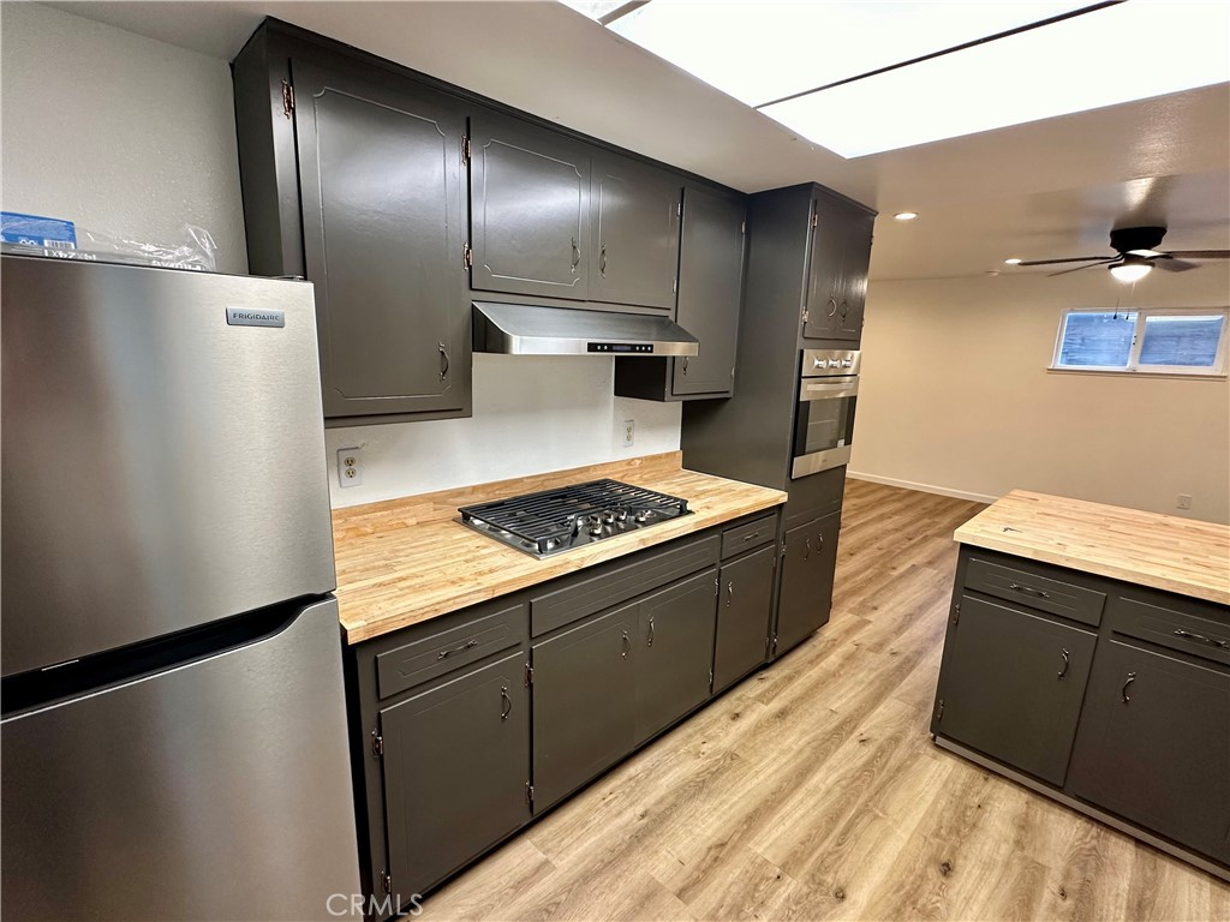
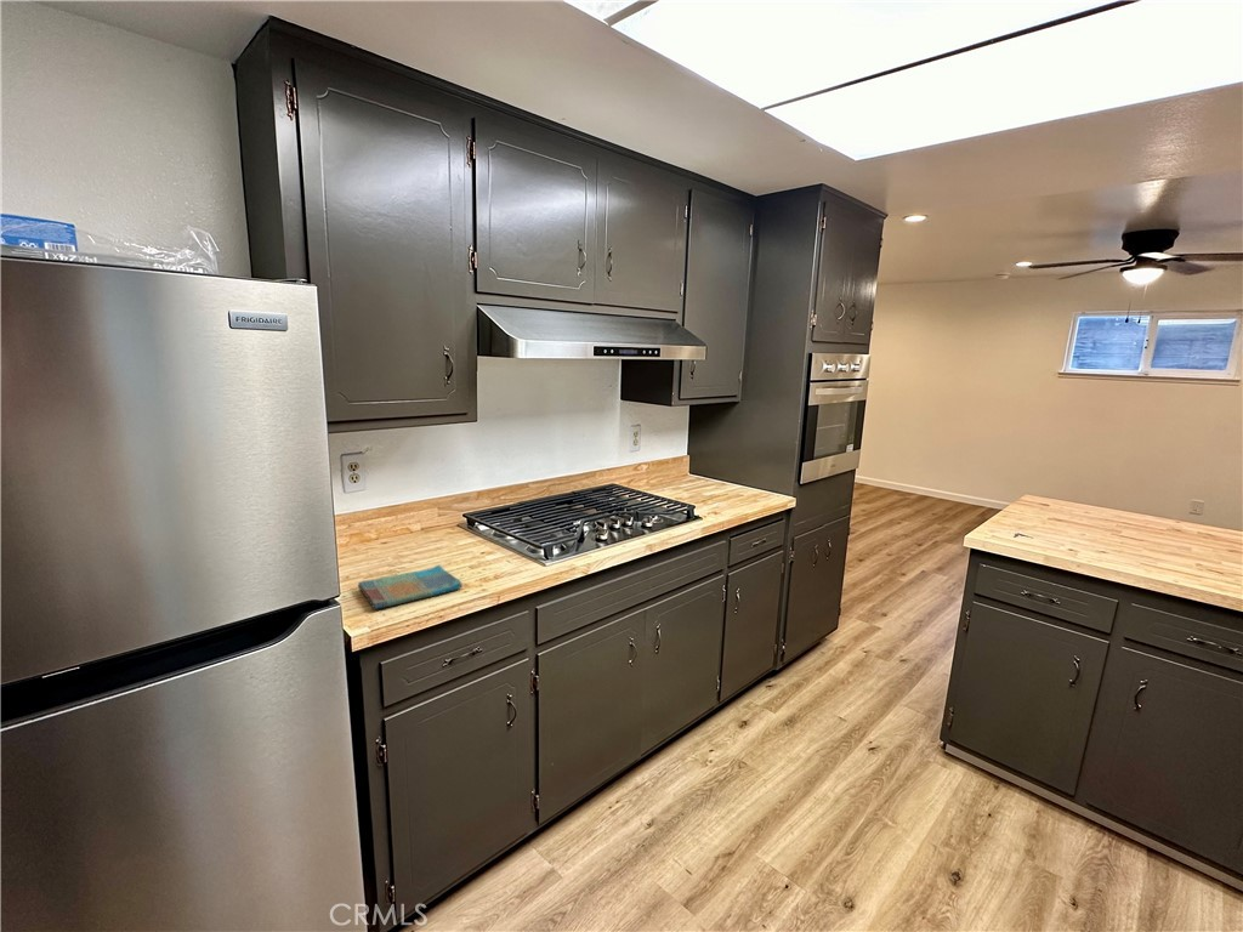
+ dish towel (410, 585)
